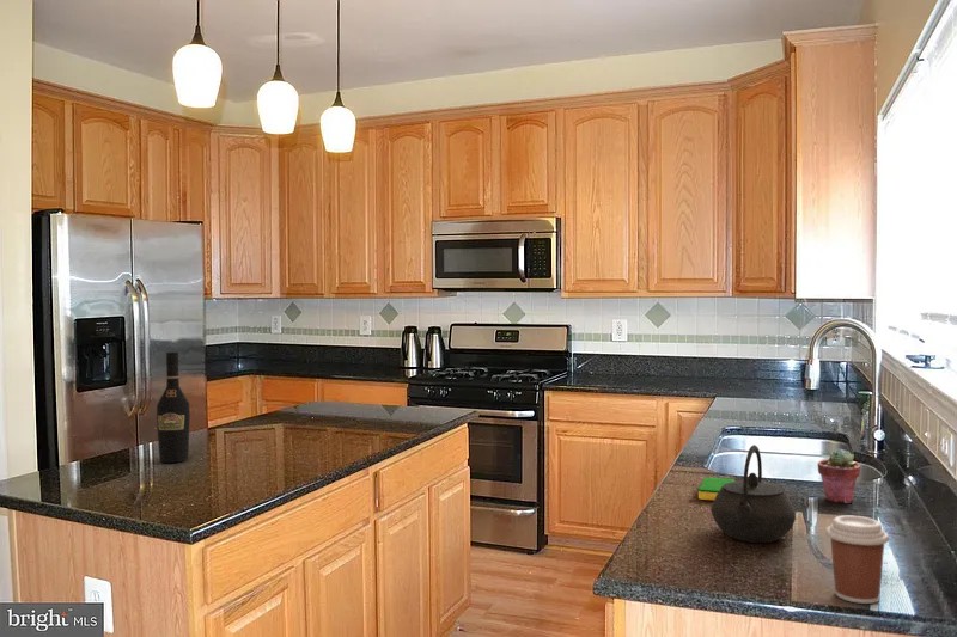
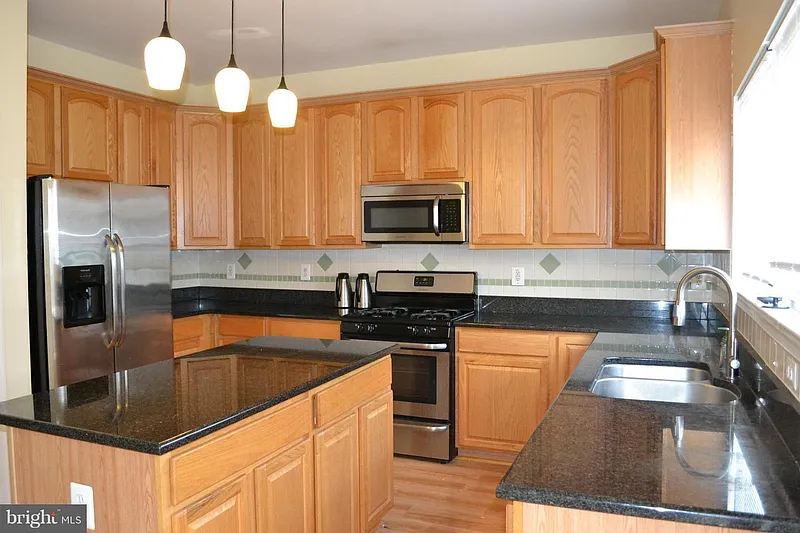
- dish sponge (717, 489)
- wine bottle (172, 405)
- potted succulent (839, 473)
- coffee cup (857, 558)
- kettle (751, 491)
